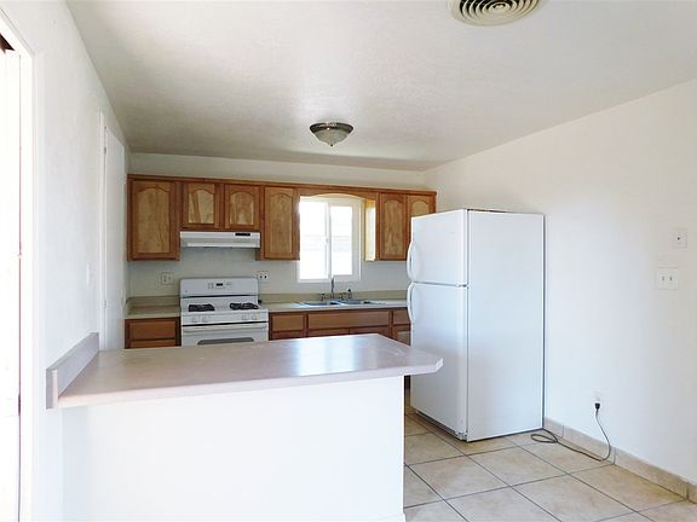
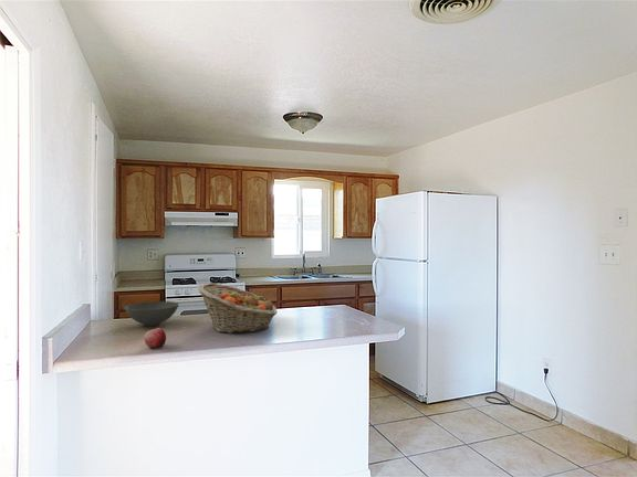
+ apple (155, 337)
+ fruit basket (238, 305)
+ bowl (152, 315)
